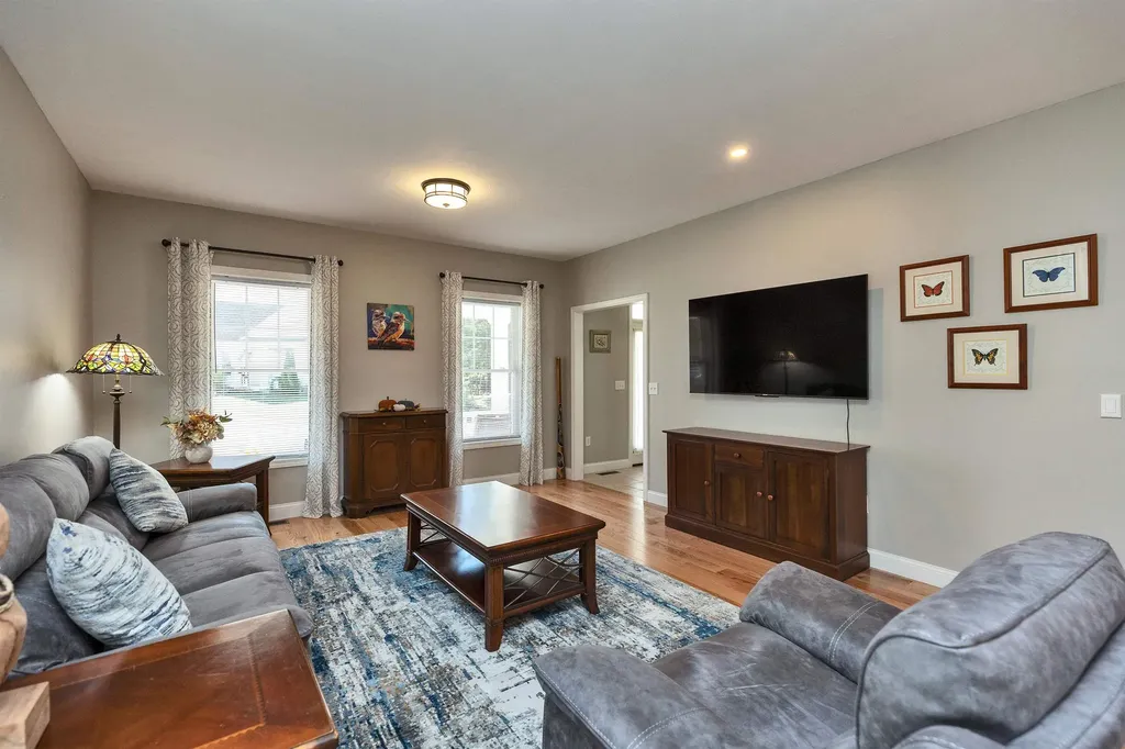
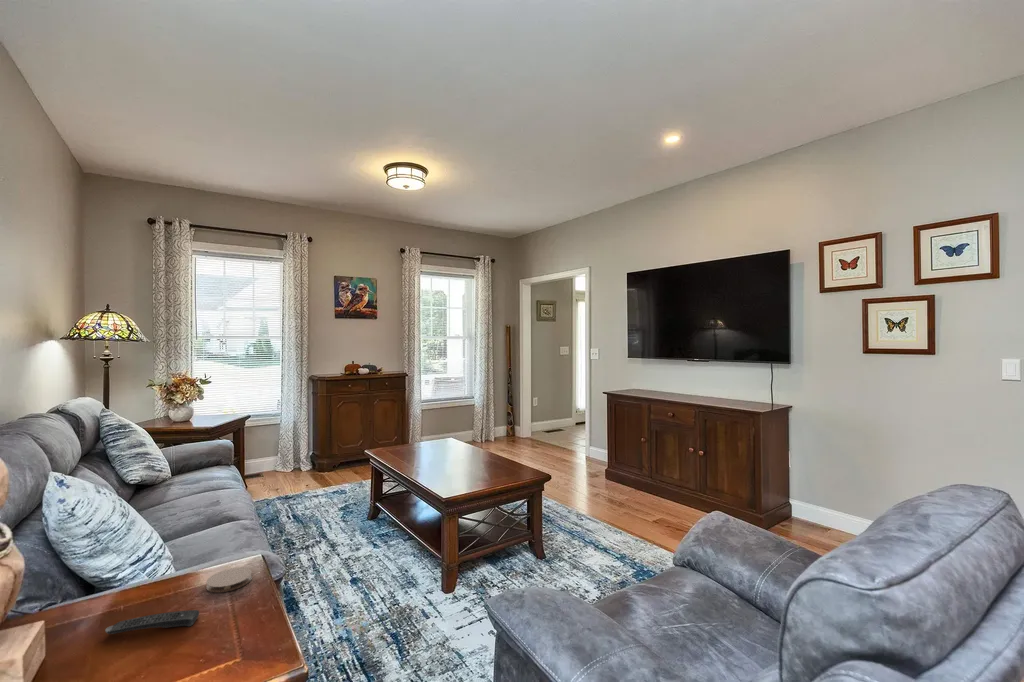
+ remote control (152, 622)
+ coaster (229, 579)
